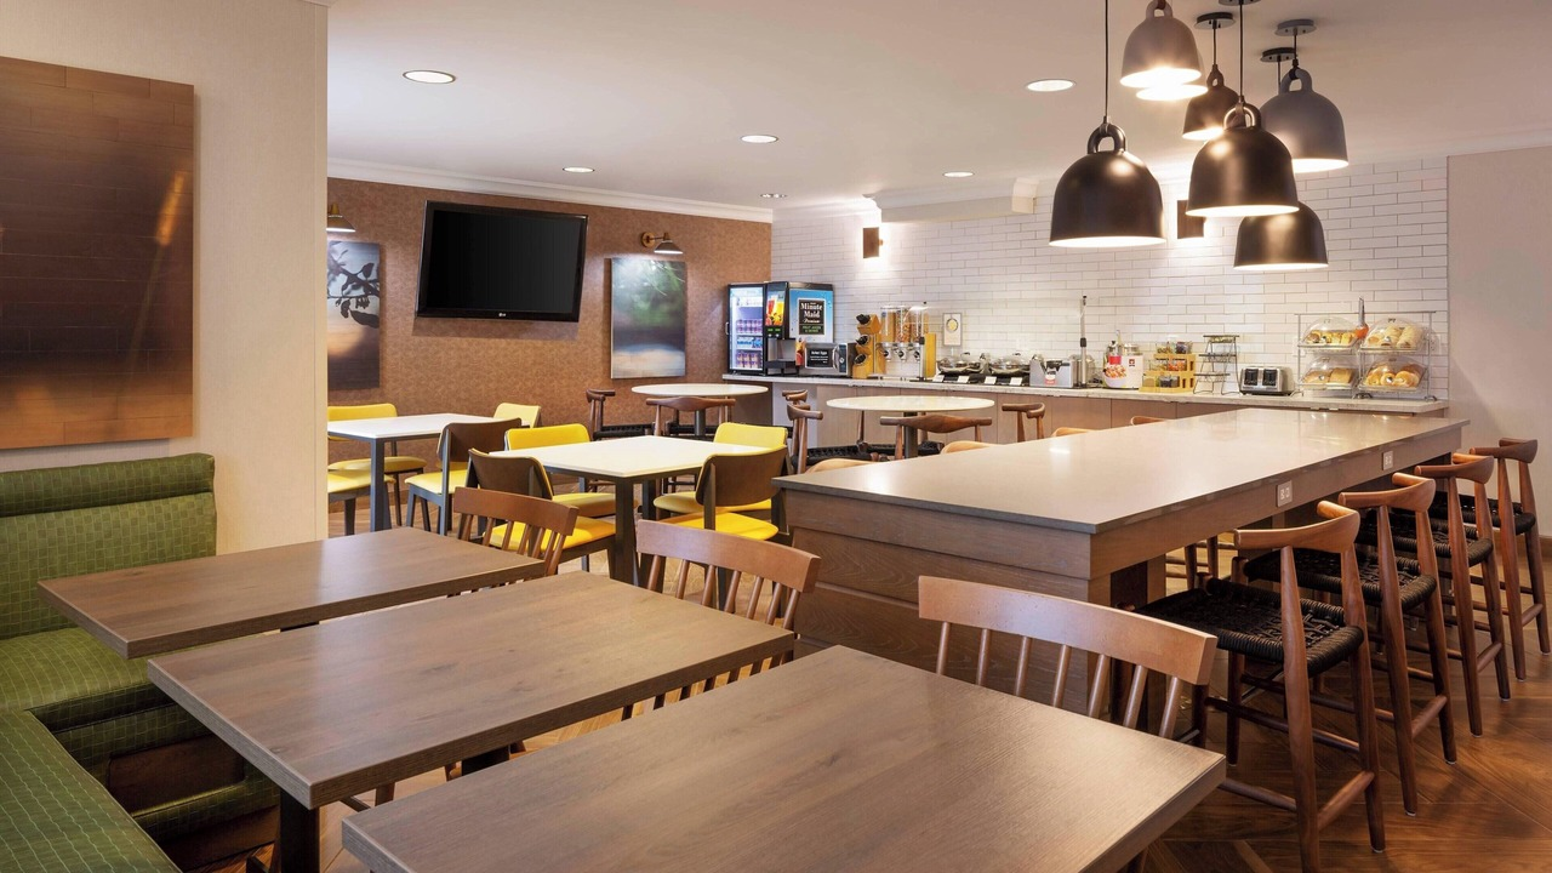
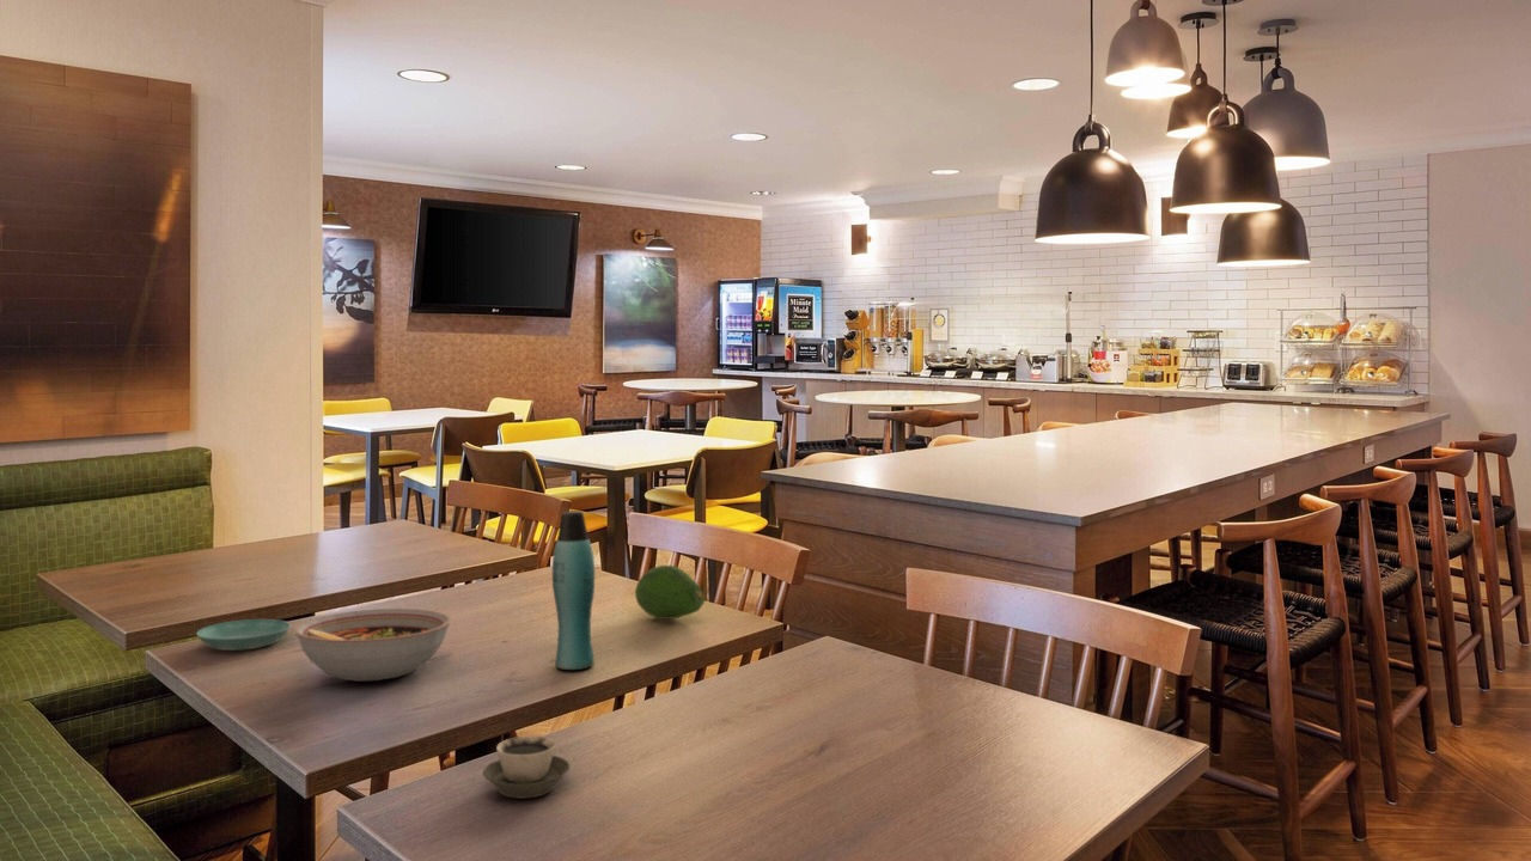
+ cup (526, 767)
+ bowl (374, 648)
+ saucer (244, 635)
+ fruit (670, 592)
+ bottle (573, 588)
